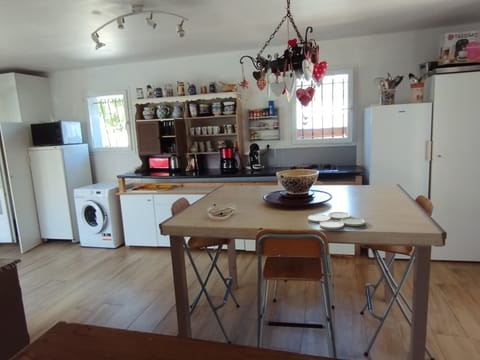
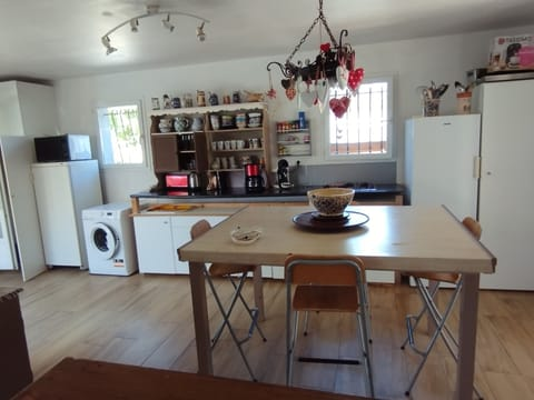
- drink coaster (336, 219)
